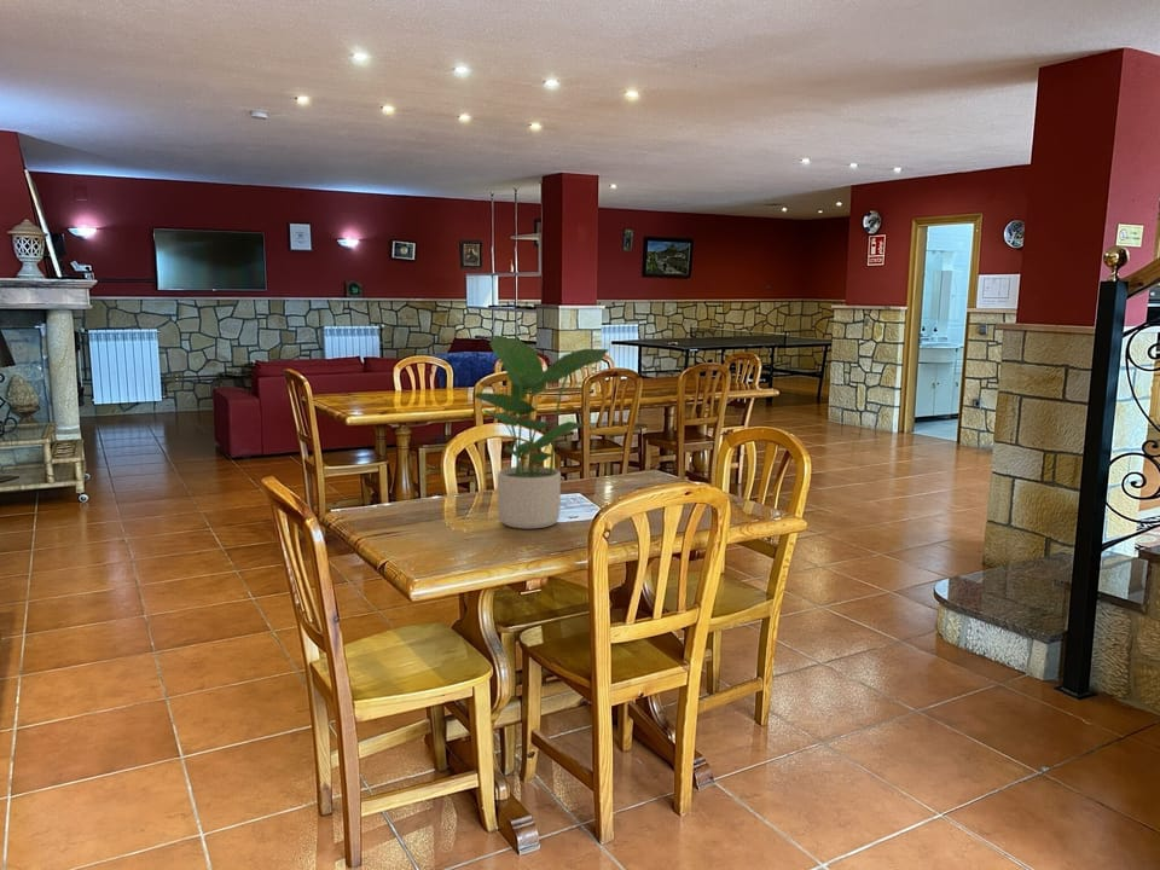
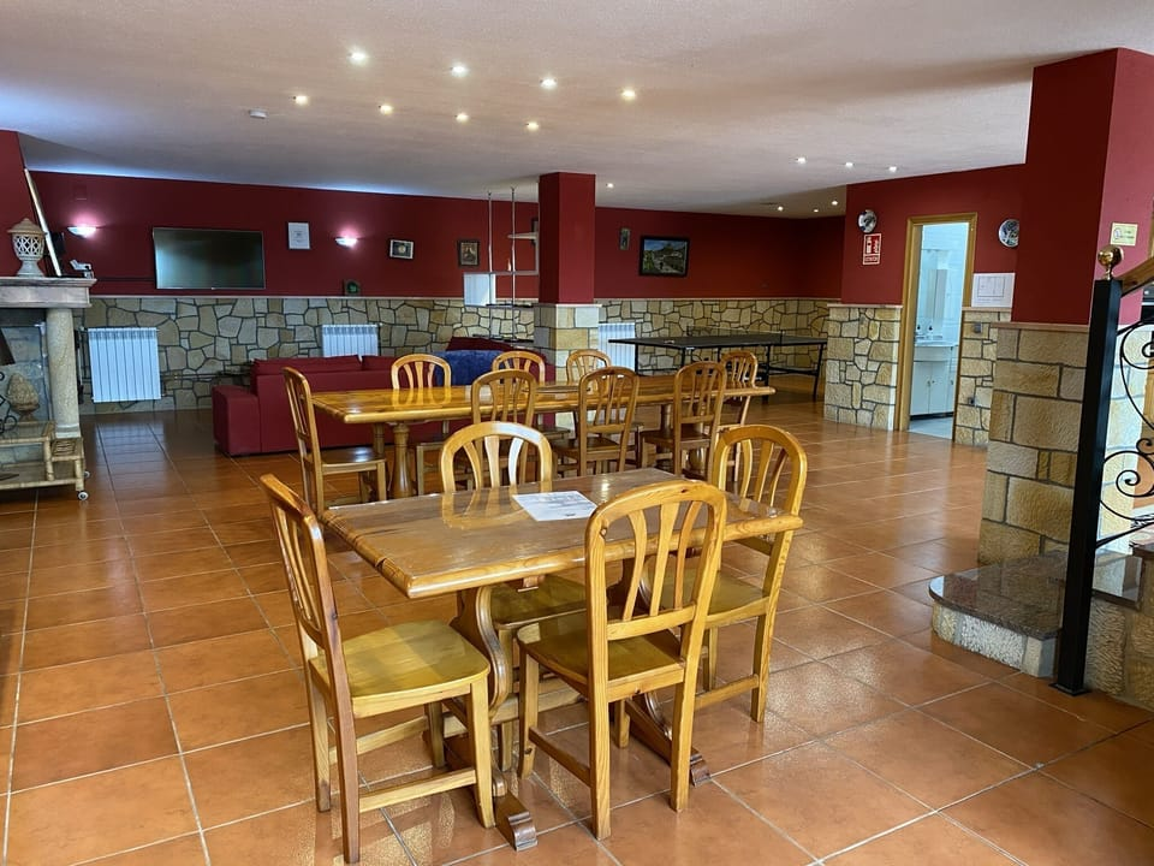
- potted plant (529, 433)
